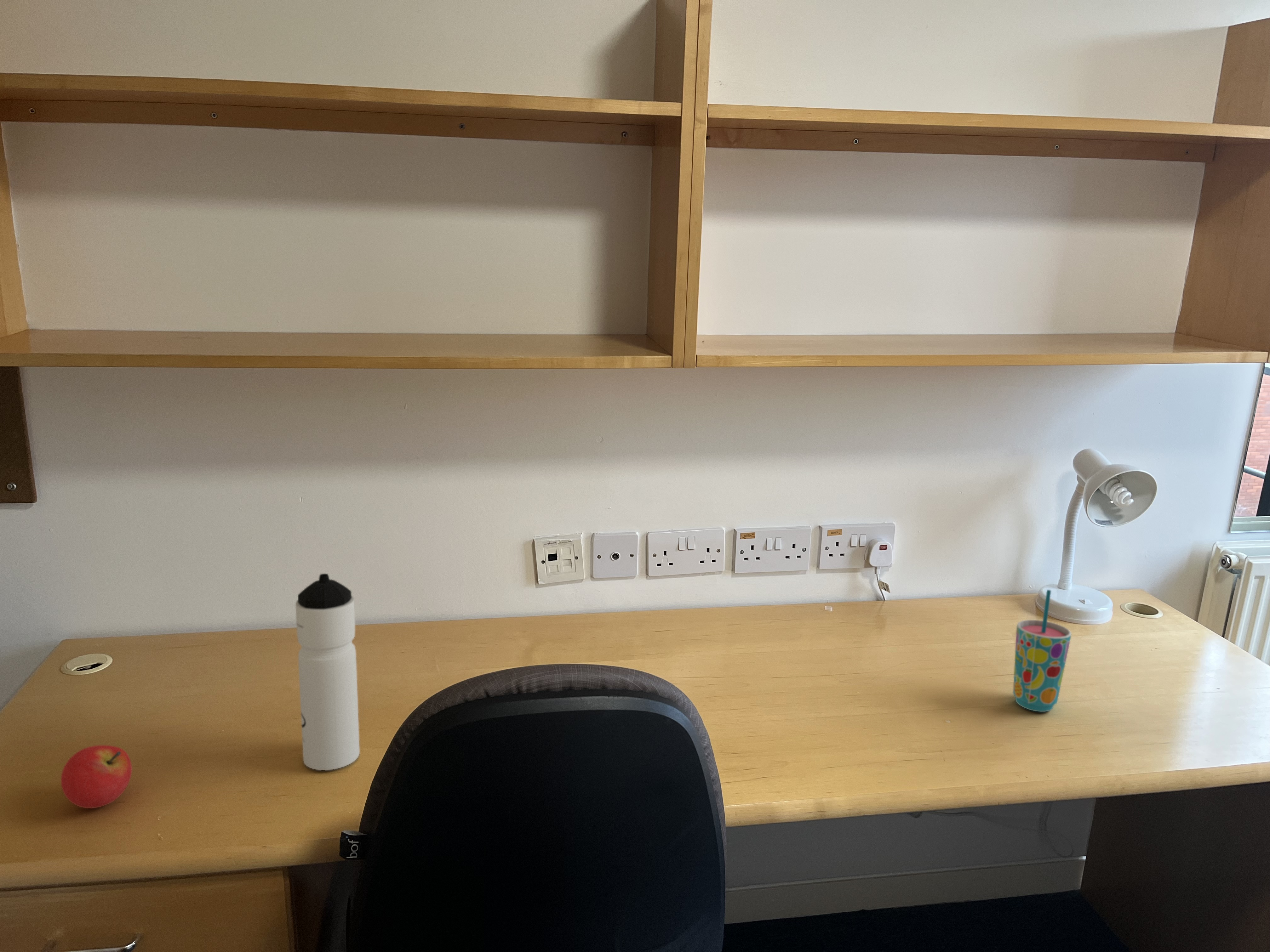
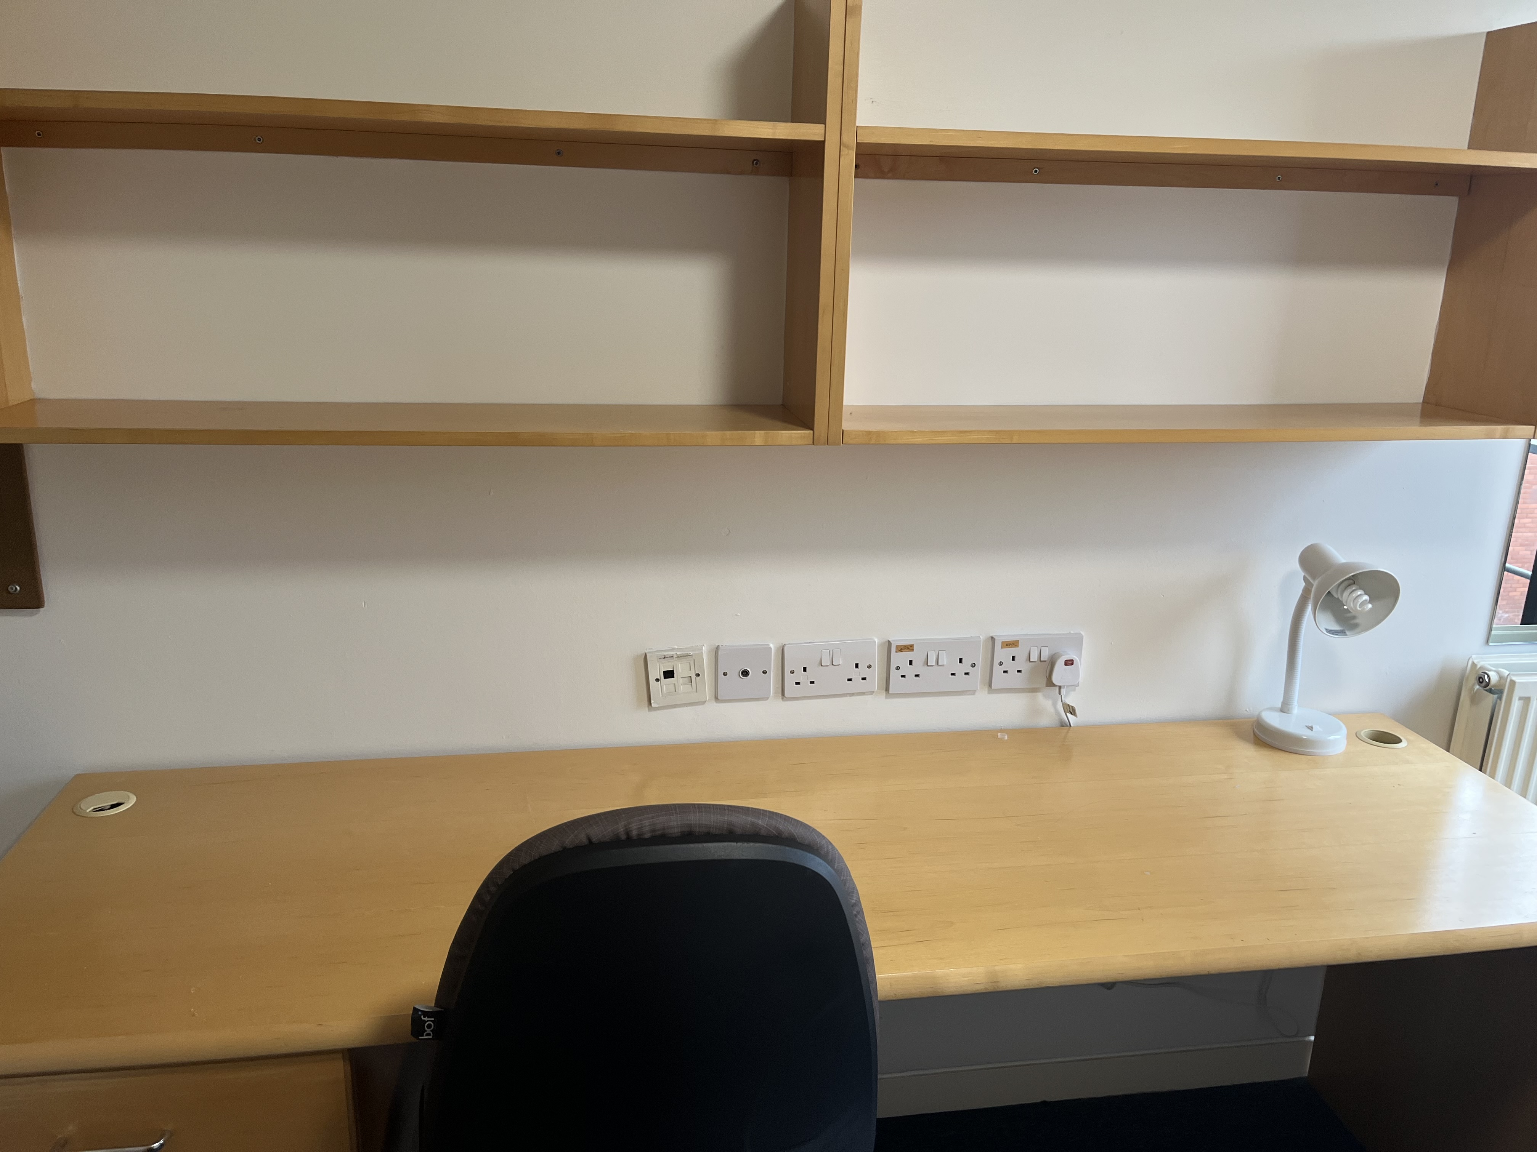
- cup (1041, 648)
- water bottle (328, 667)
- fruit (97, 776)
